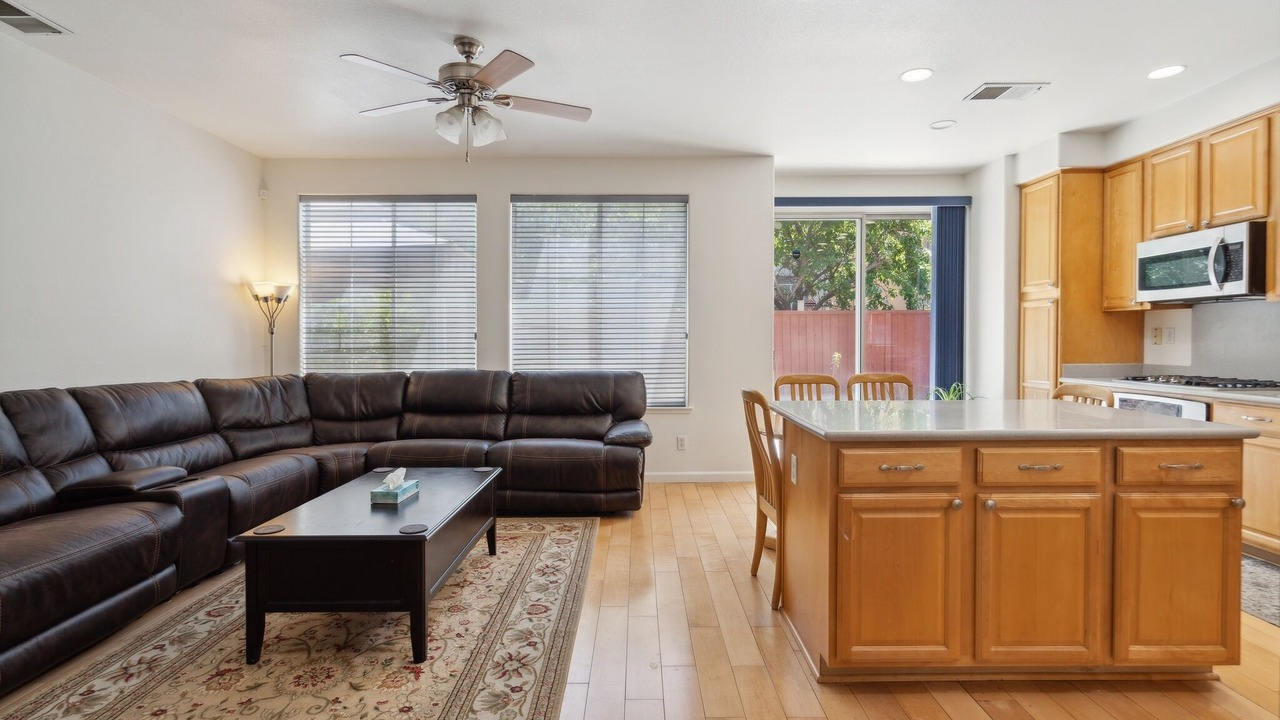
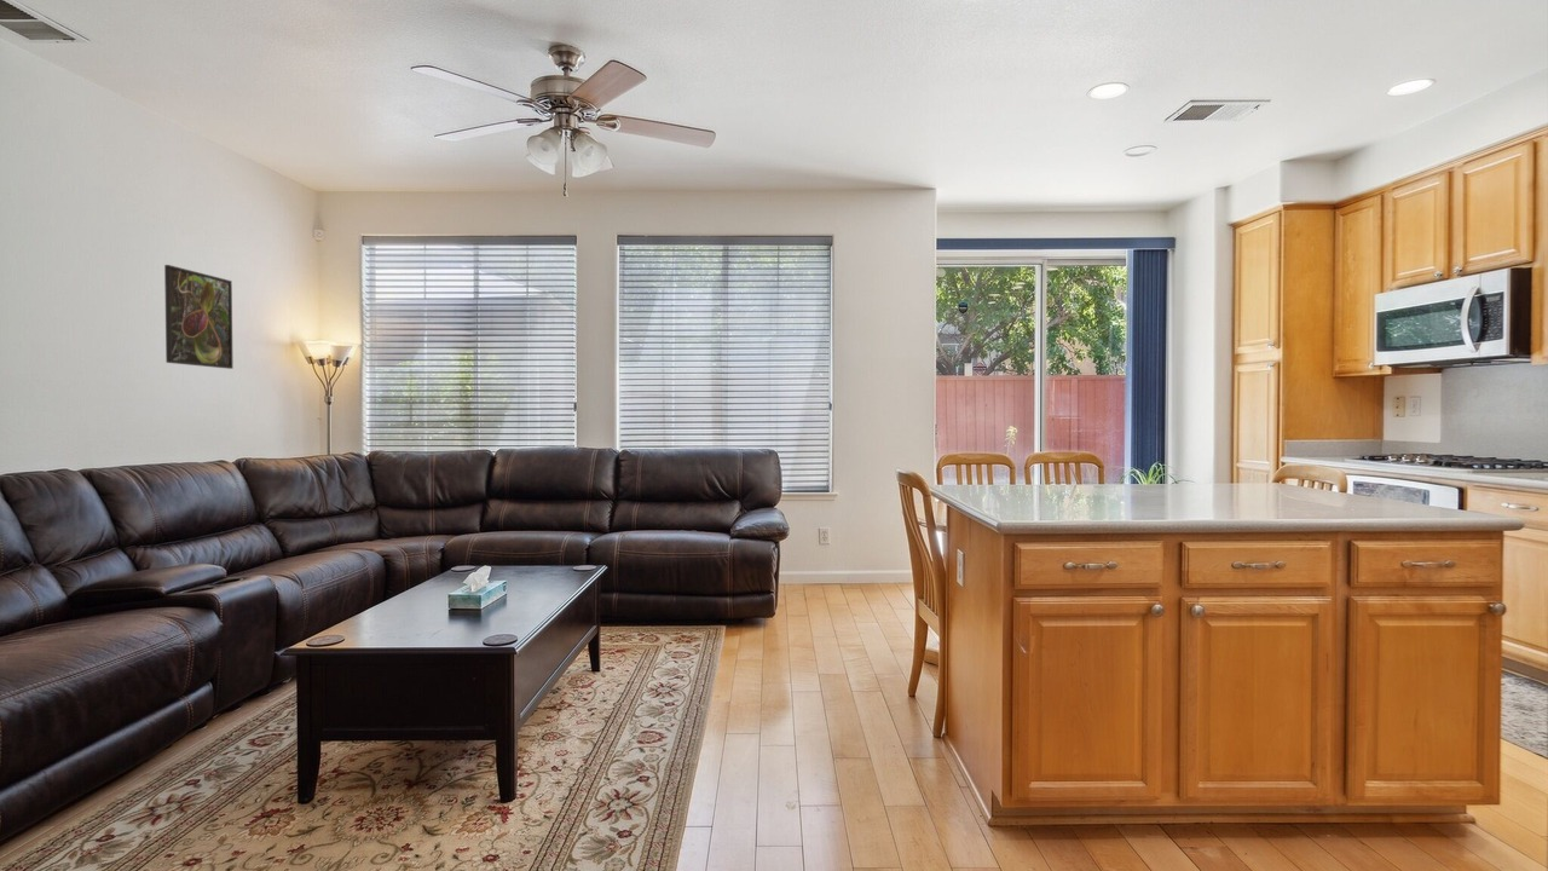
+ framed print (200, 319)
